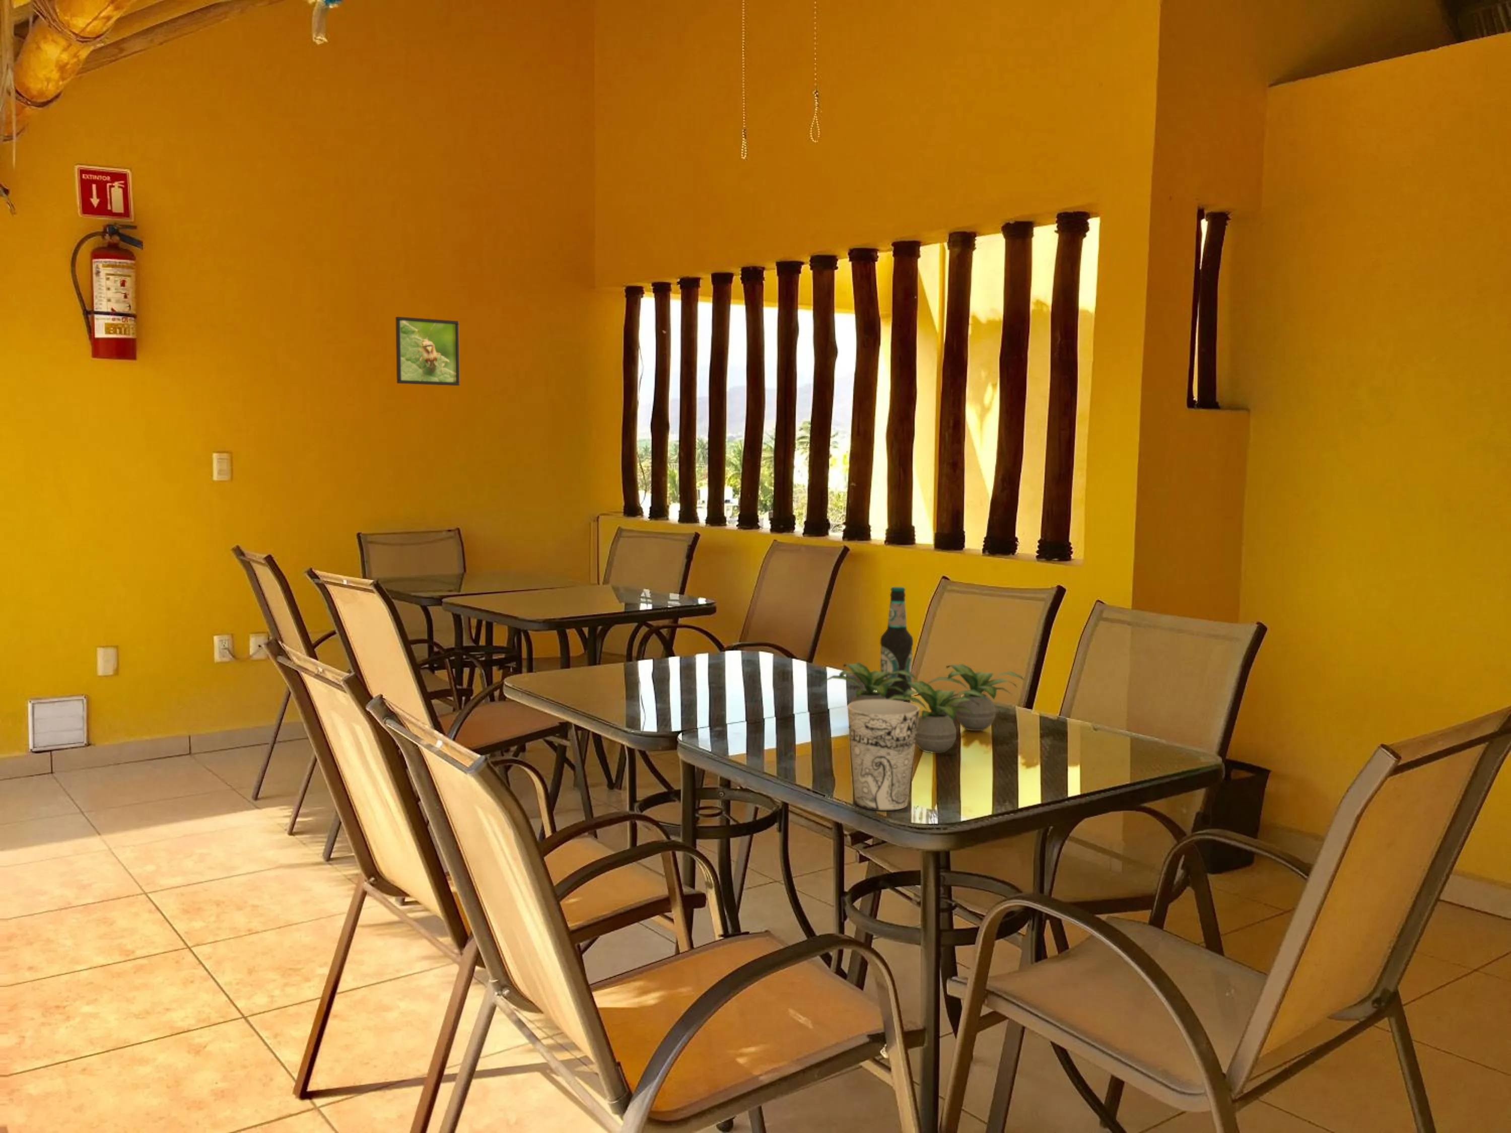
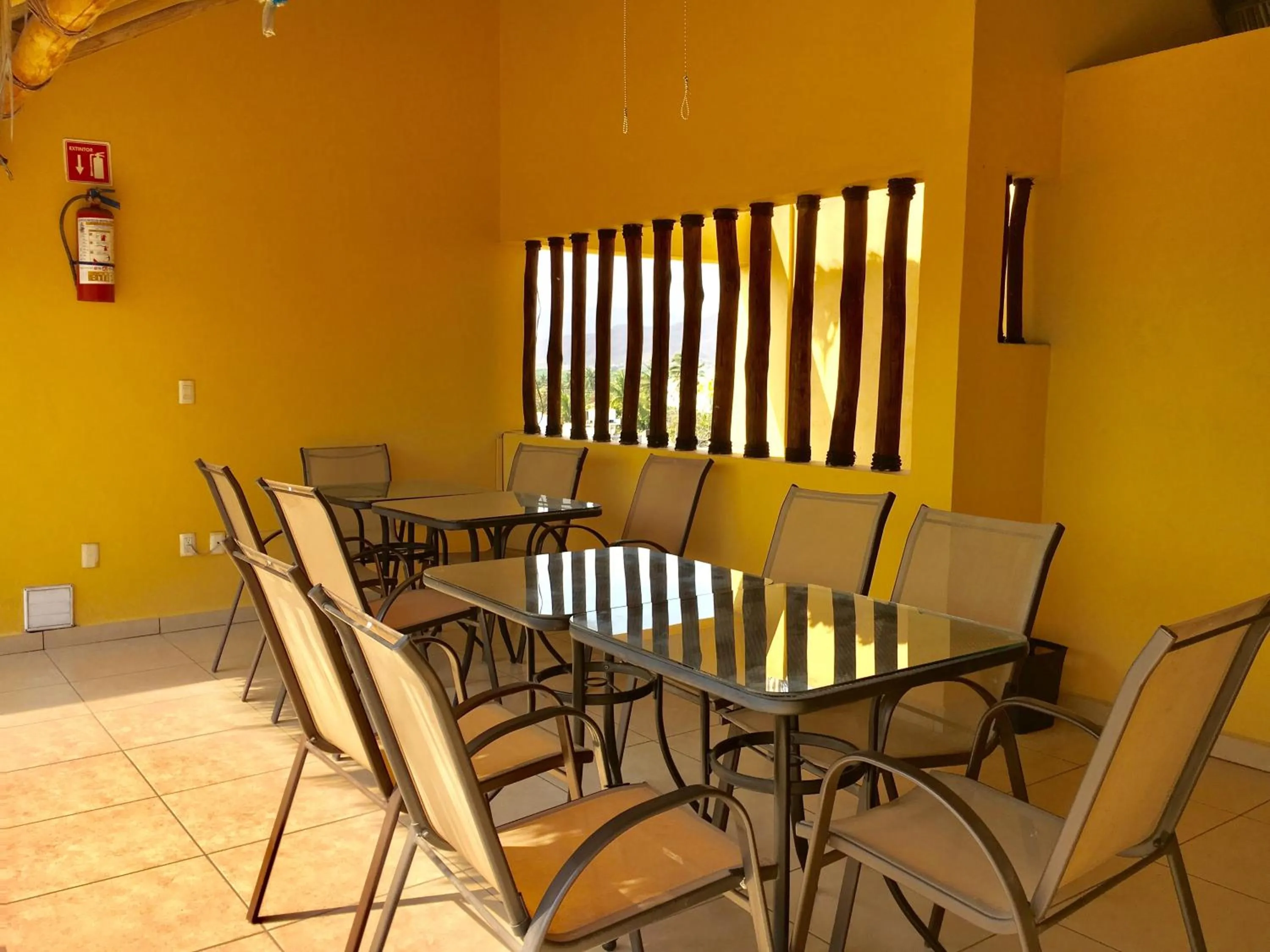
- potted plant (938, 702)
- bottle (897, 644)
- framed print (428, 351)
- cup (882, 755)
